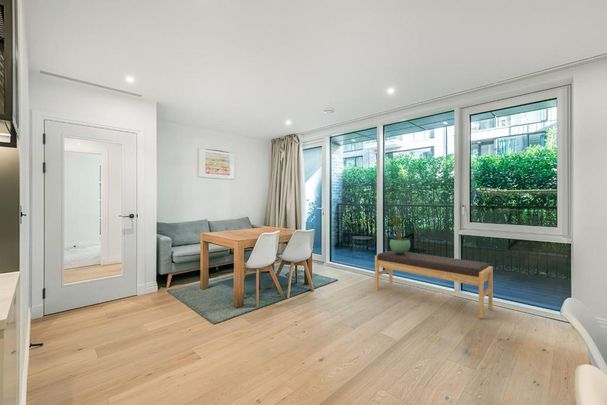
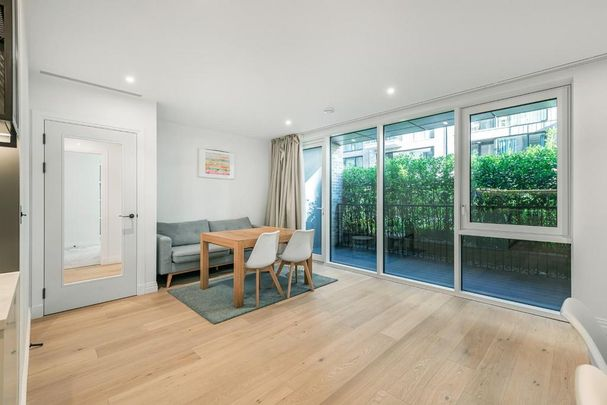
- bench (429, 276)
- potted plant (399, 234)
